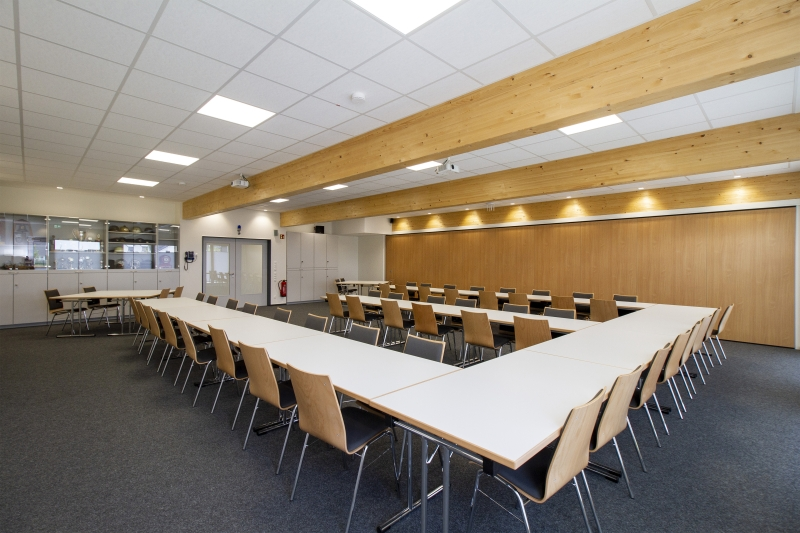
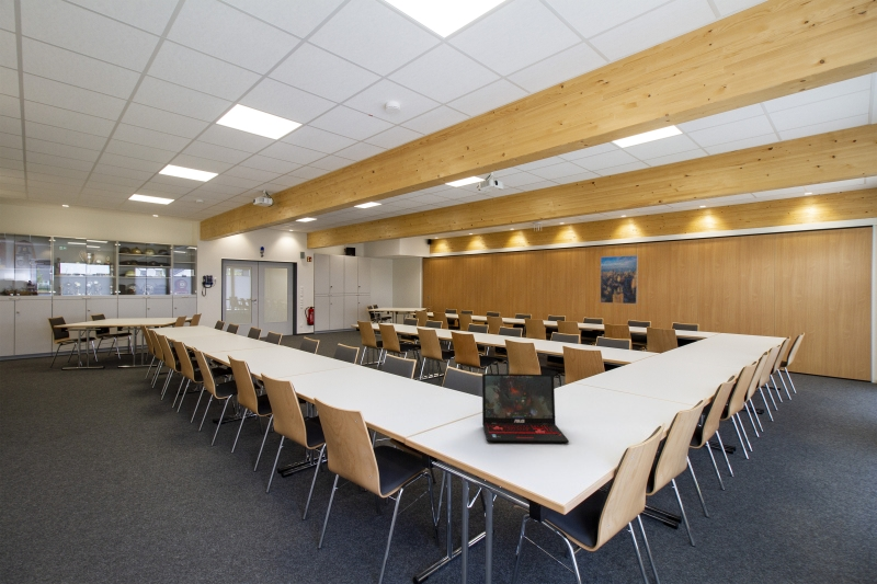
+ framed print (618, 279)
+ laptop (522, 405)
